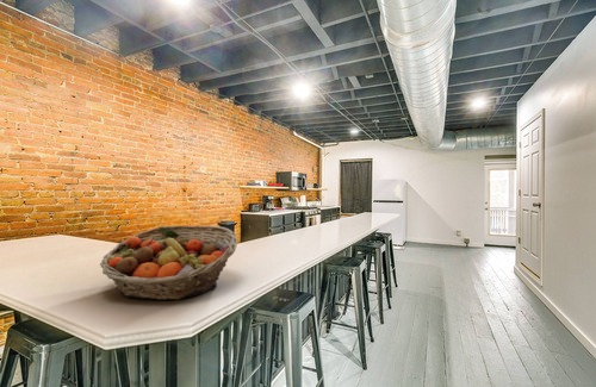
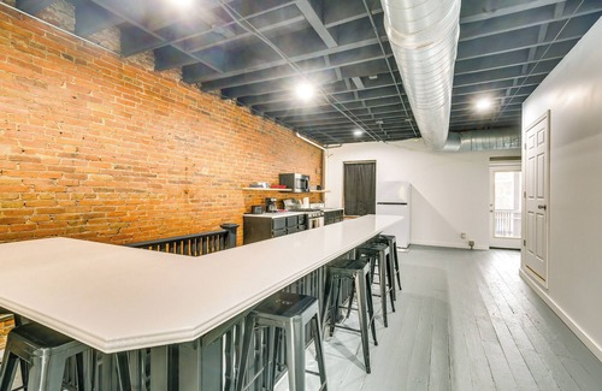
- fruit basket (173, 257)
